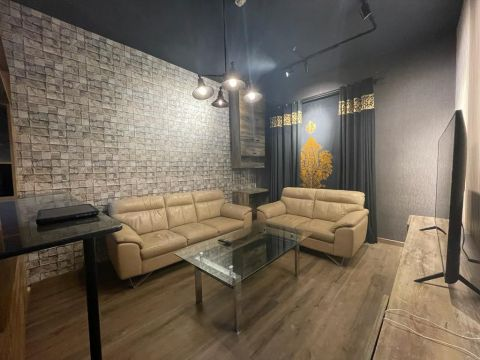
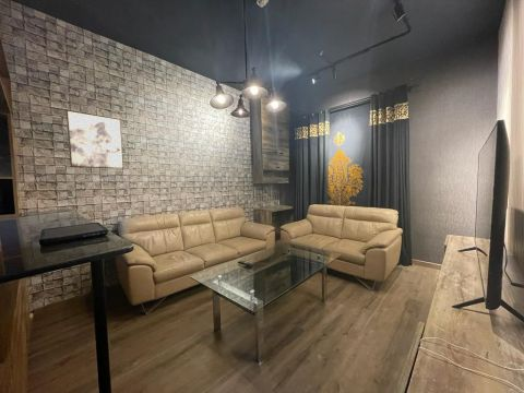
+ wall art (97, 141)
